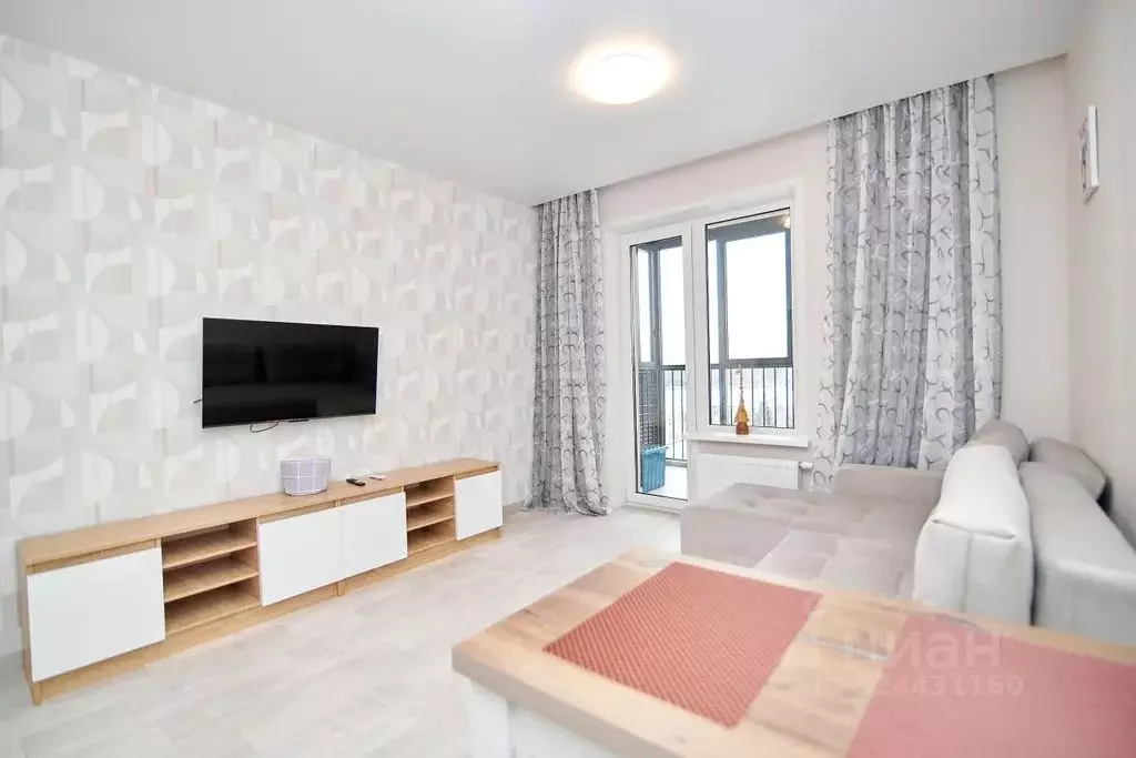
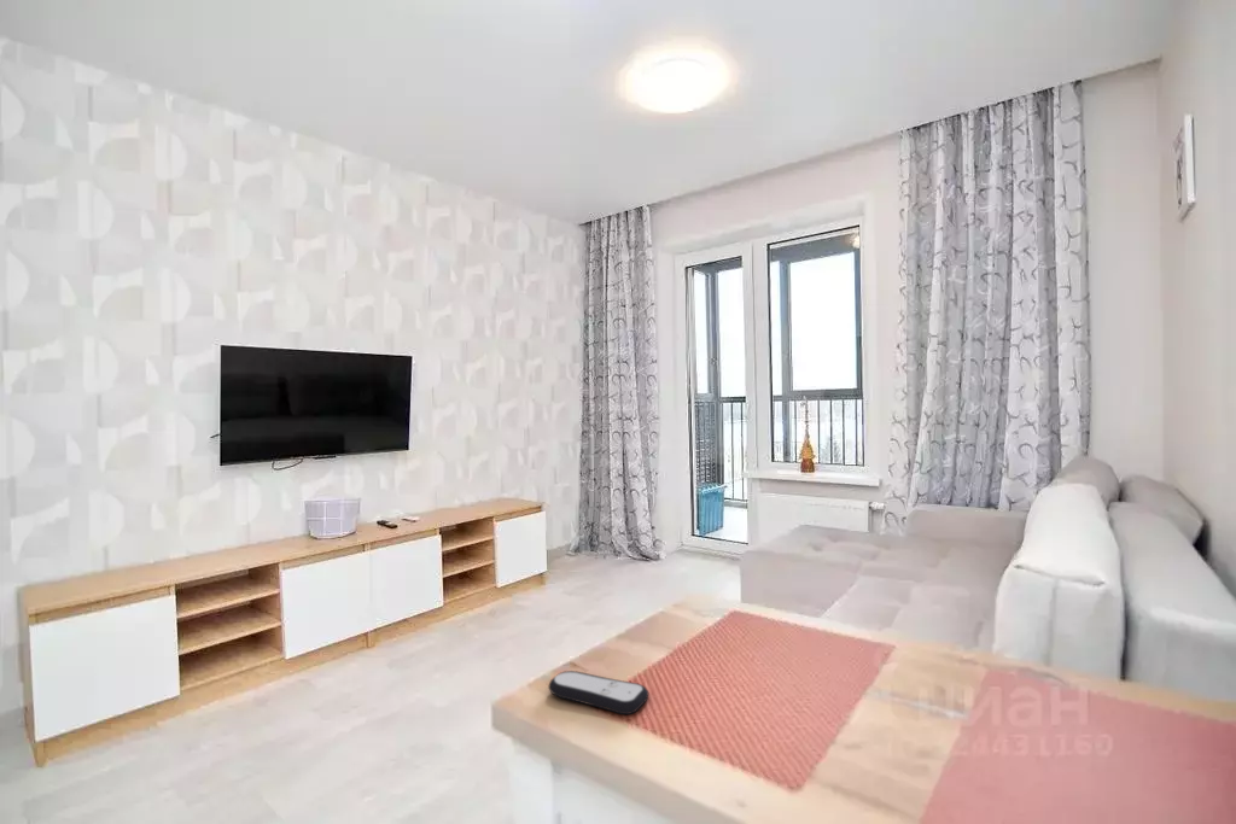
+ remote control (596, 690)
